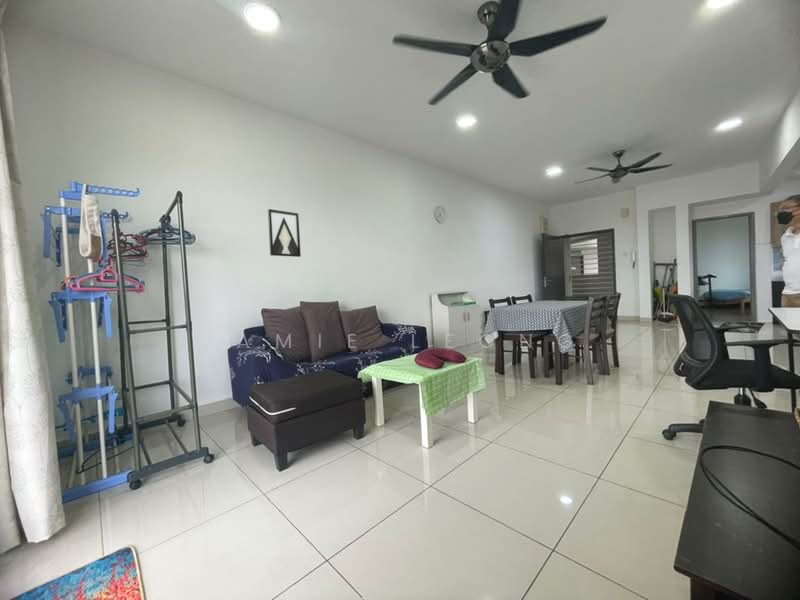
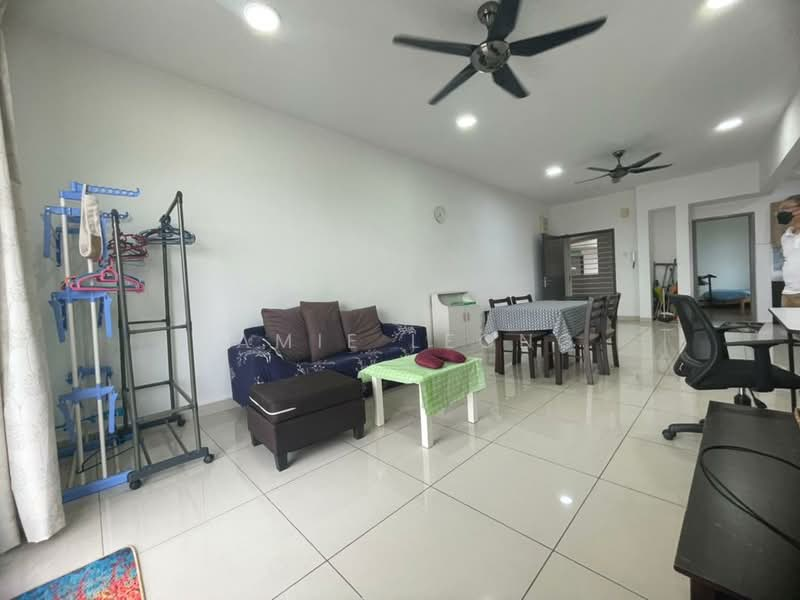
- wall art (284, 233)
